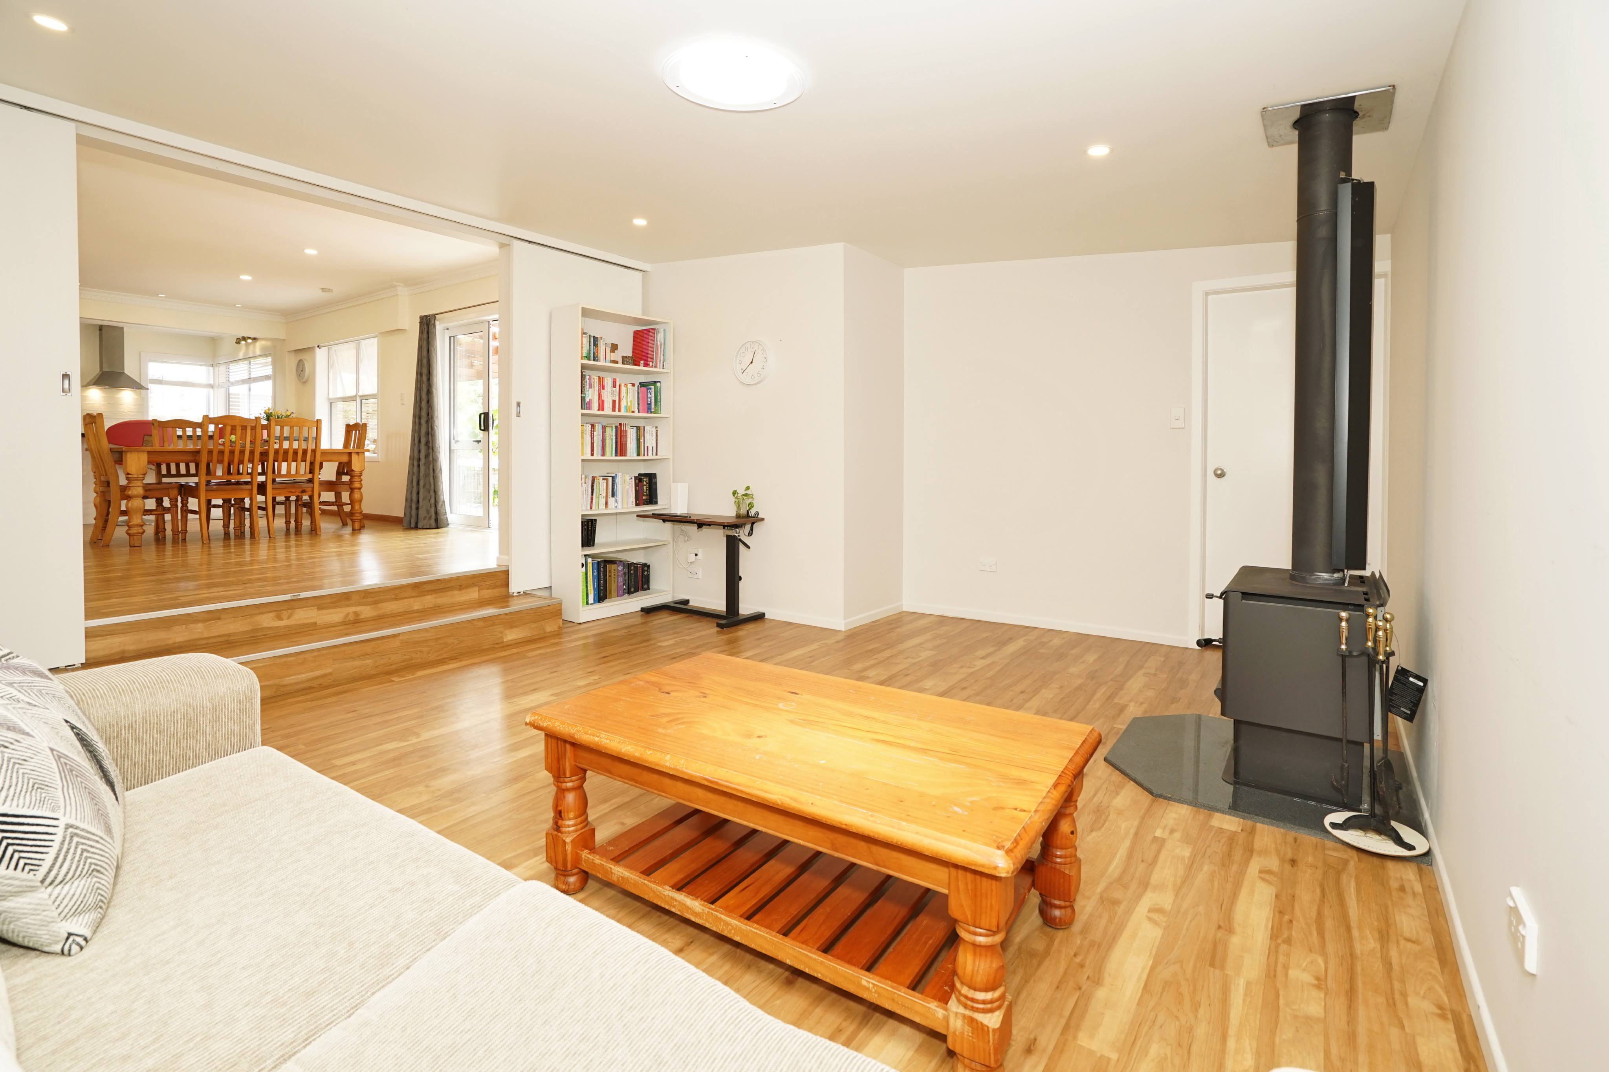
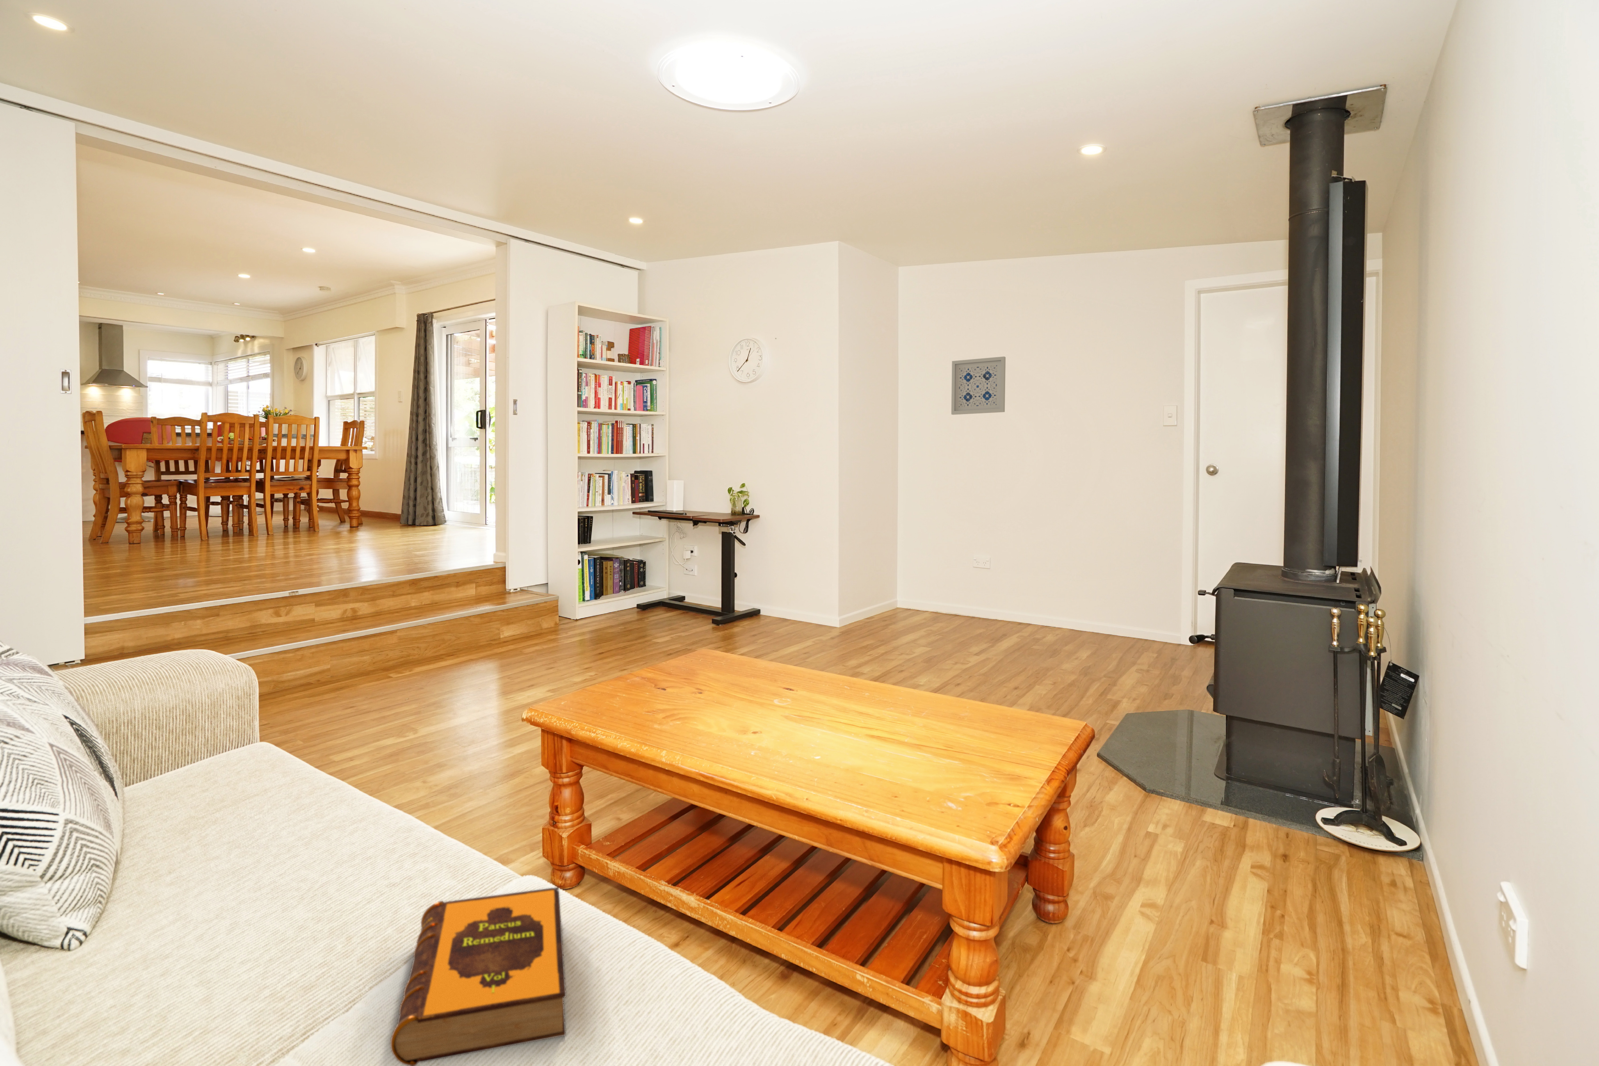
+ hardback book (487, 964)
+ wall art (978, 385)
